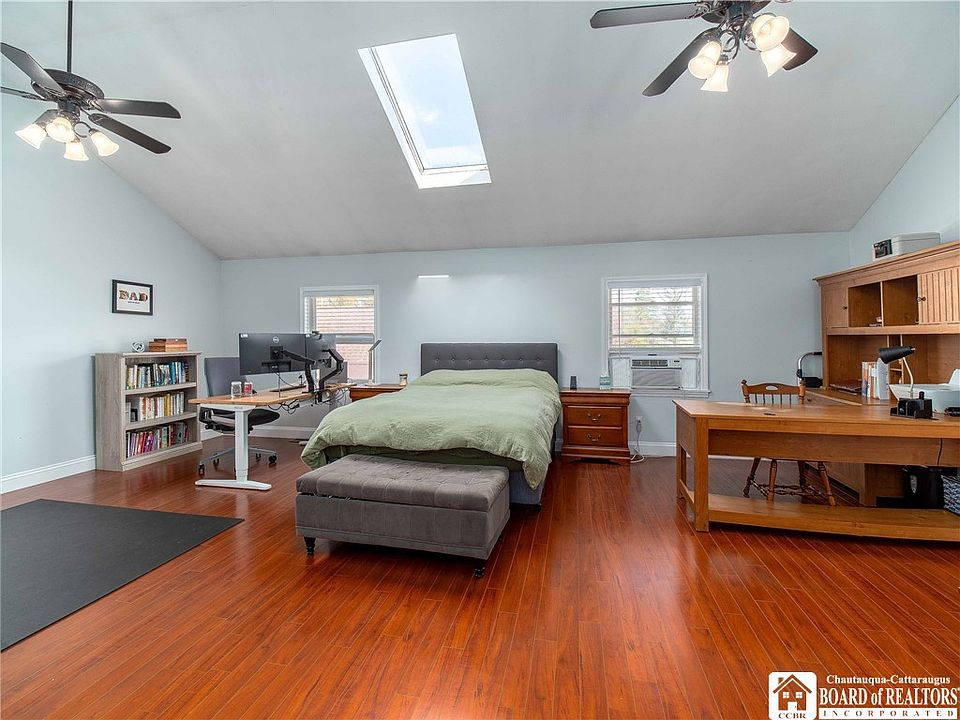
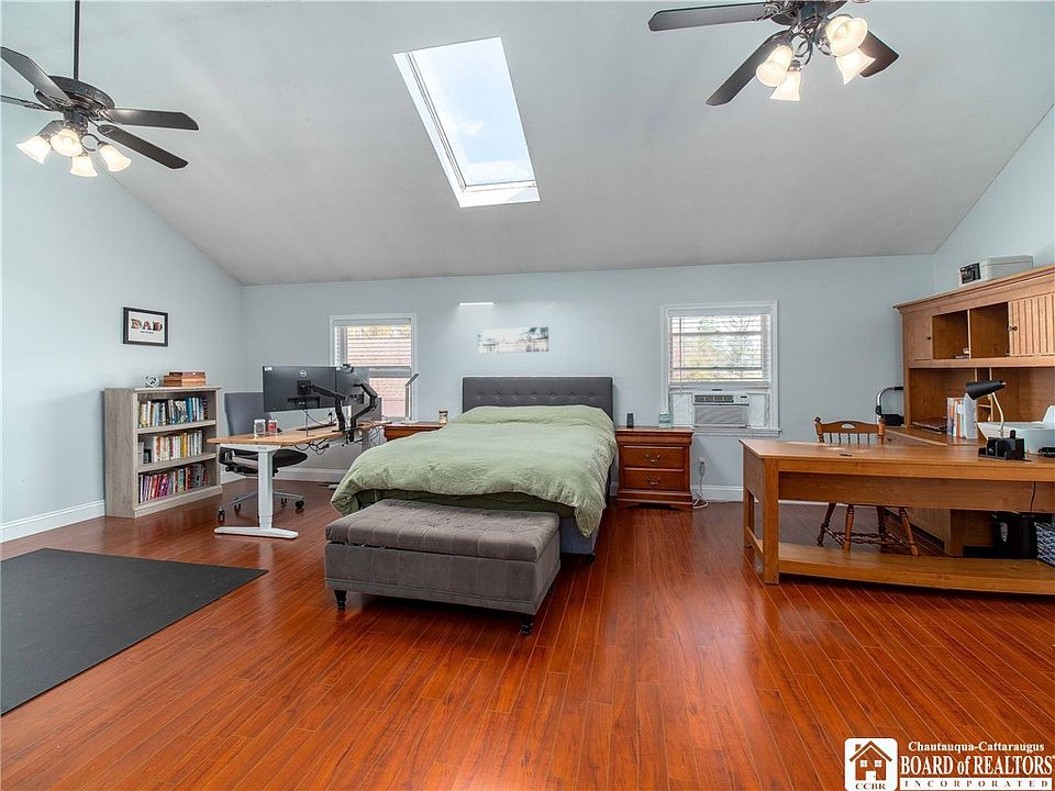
+ wall art (512, 341)
